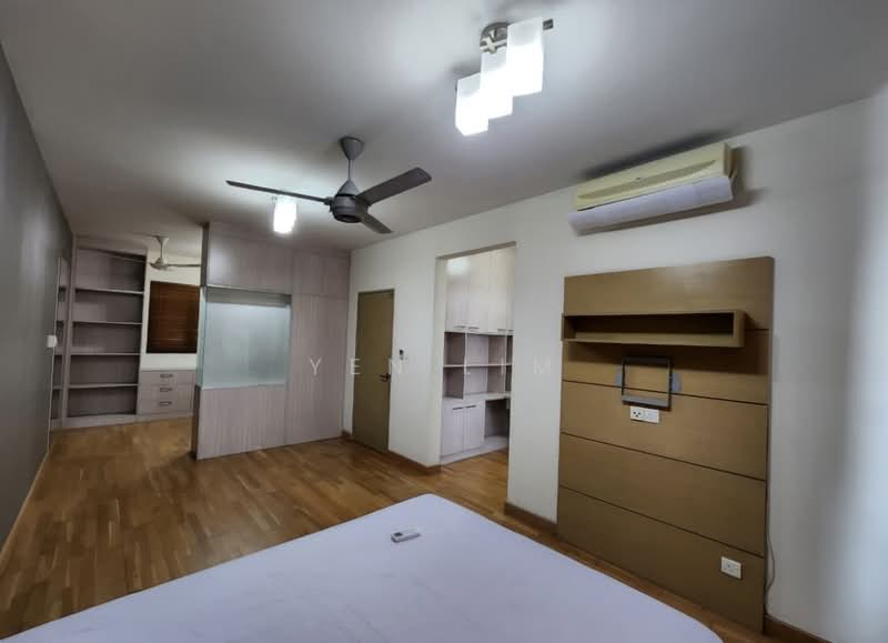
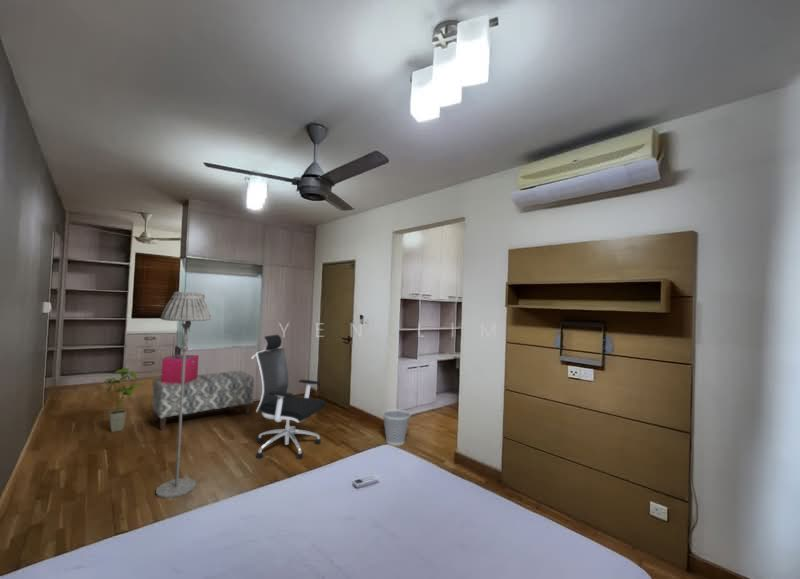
+ house plant (123, 398)
+ office chair (286, 391)
+ bench (204, 397)
+ floor lamp (182, 389)
+ wastebasket (396, 427)
+ storage bin (180, 368)
